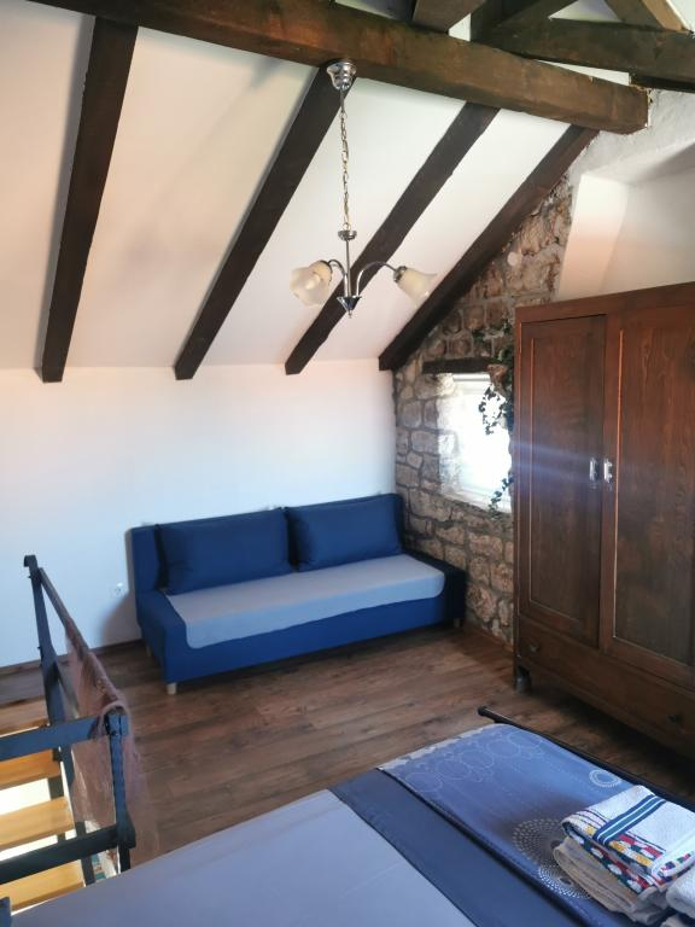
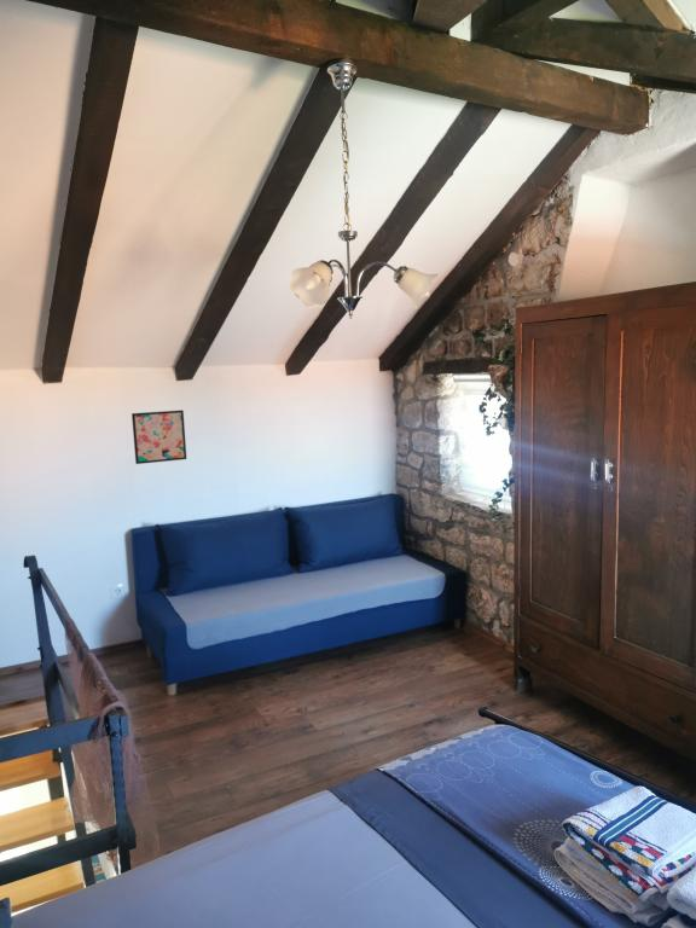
+ wall art (160, 436)
